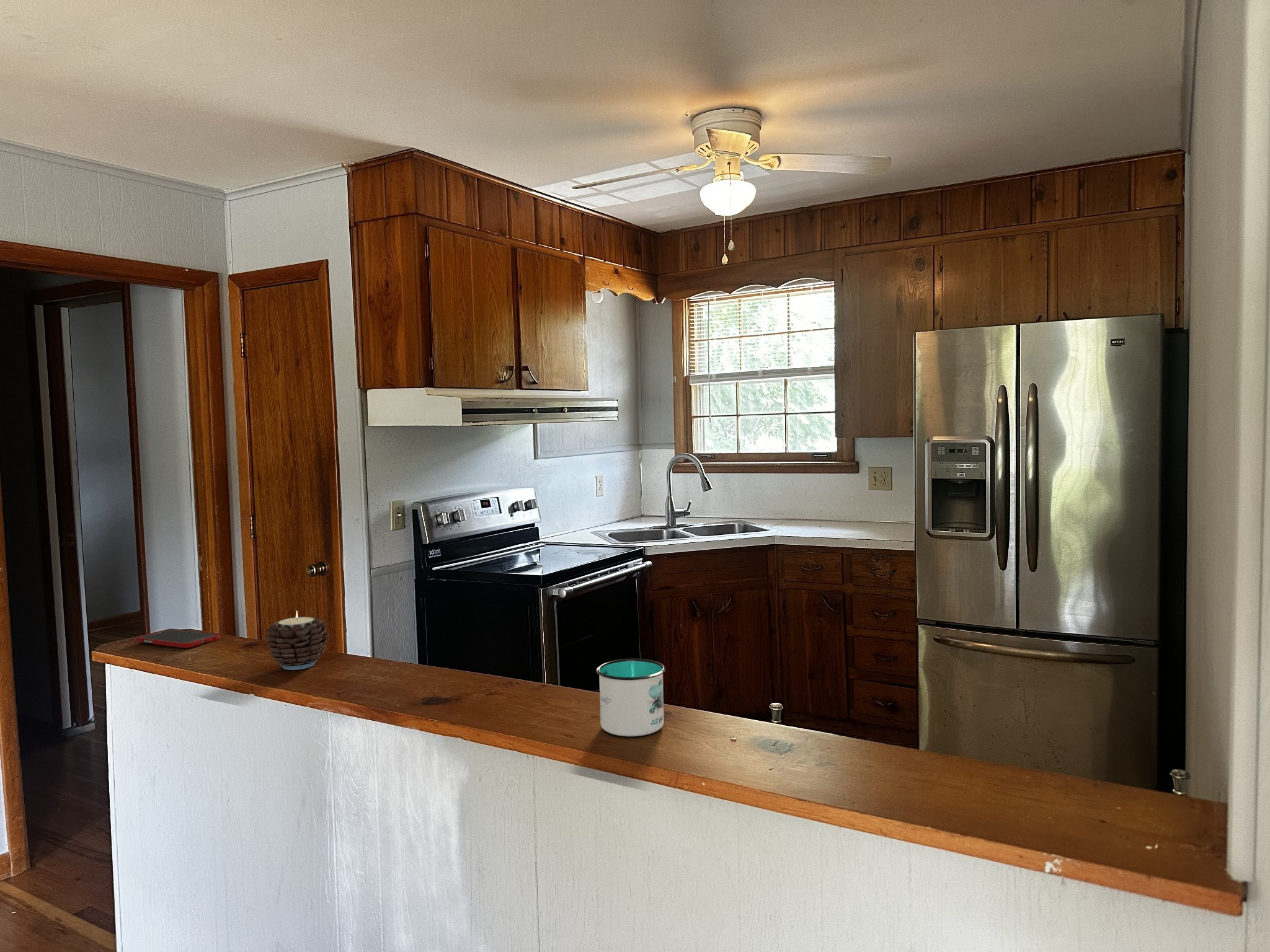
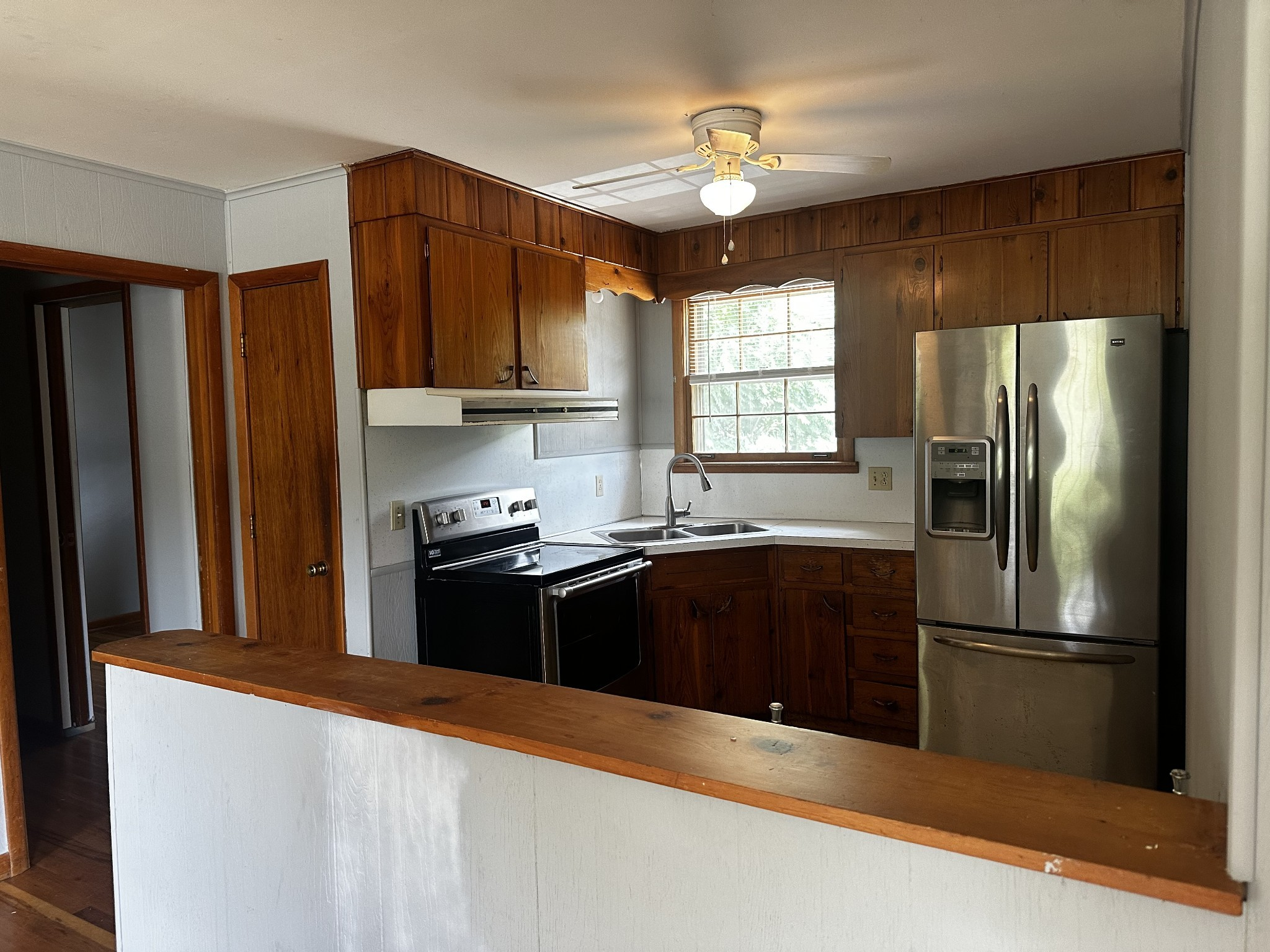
- candle (297, 638)
- mug (635, 694)
- cell phone (178, 638)
